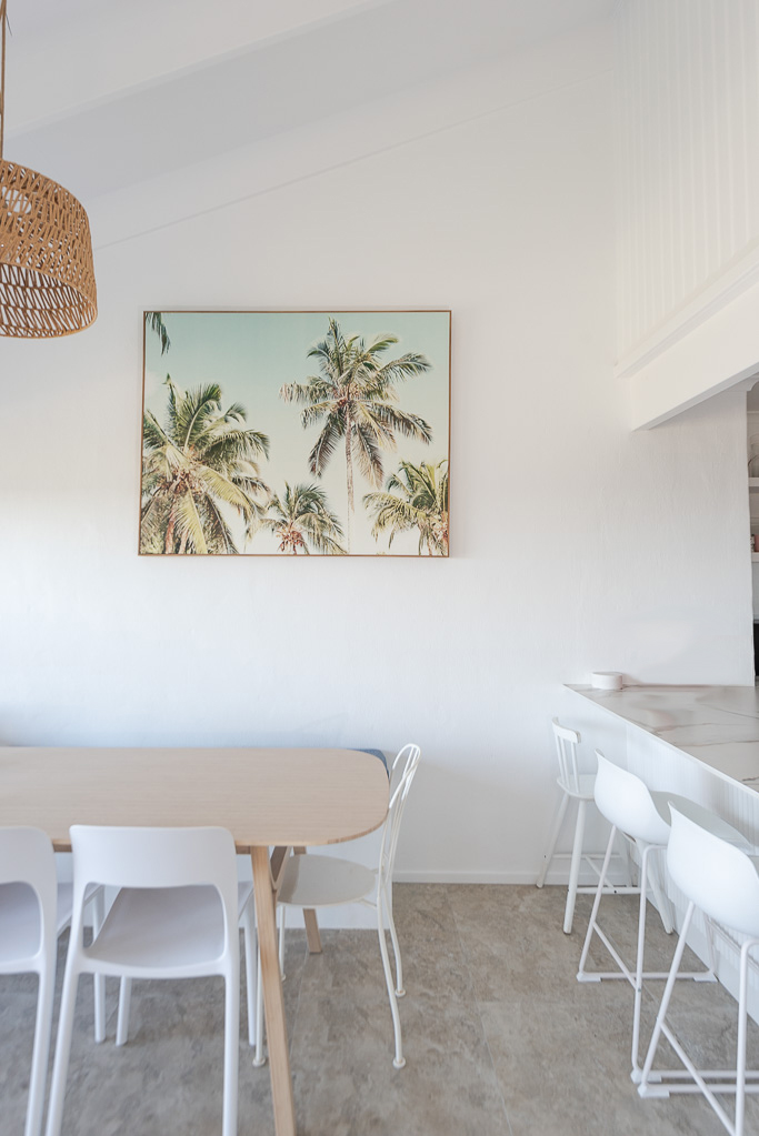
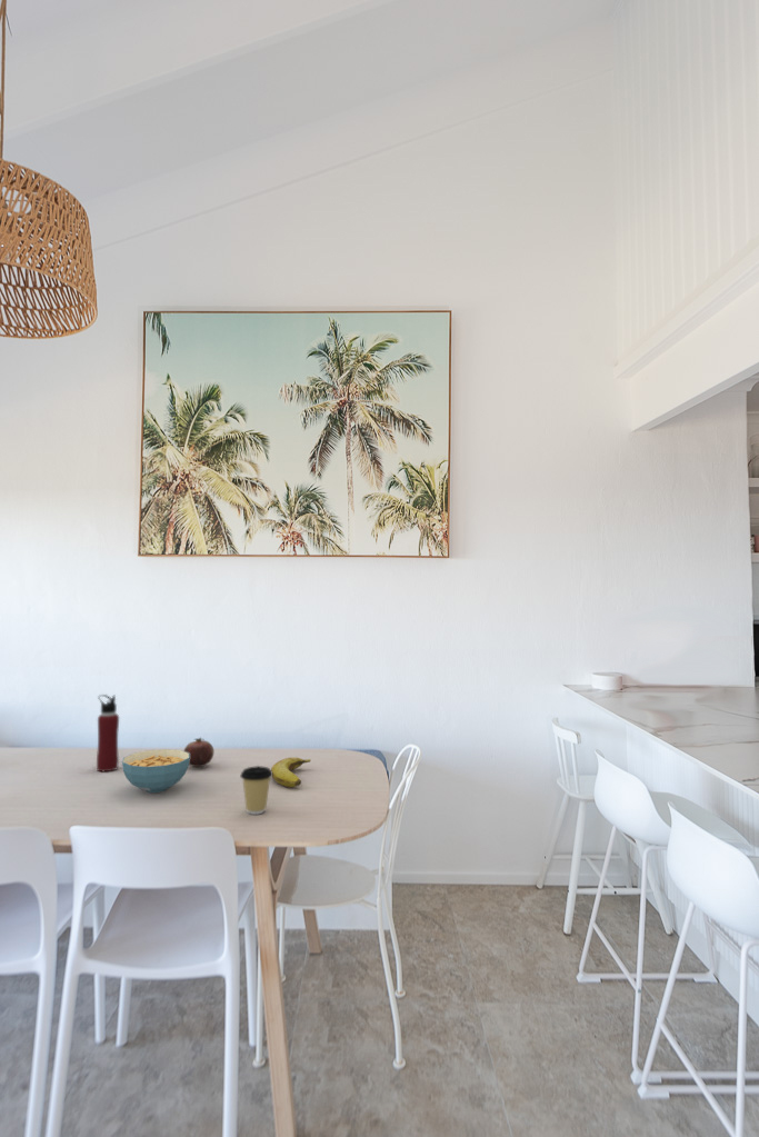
+ banana (294, 768)
+ coffee cup (256, 789)
+ fruit (198, 751)
+ cereal bowl (156, 772)
+ water bottle (108, 731)
